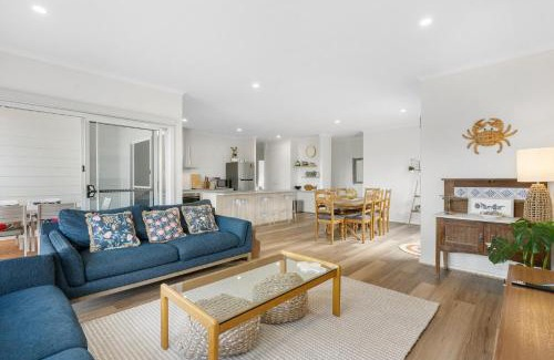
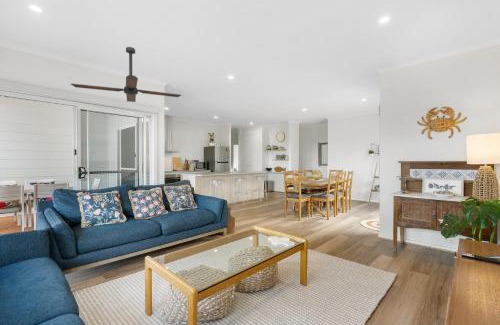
+ ceiling fan (130, 71)
